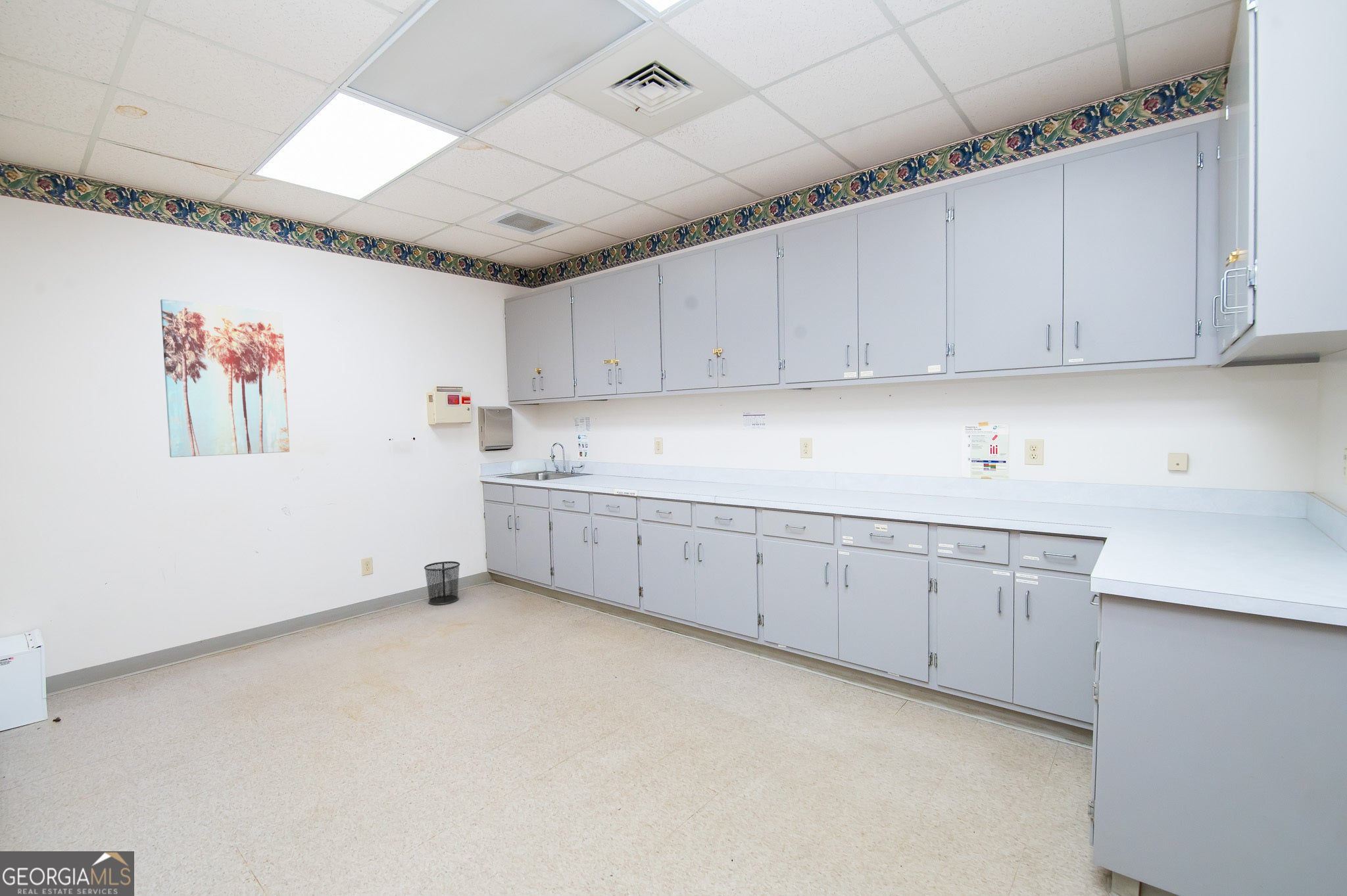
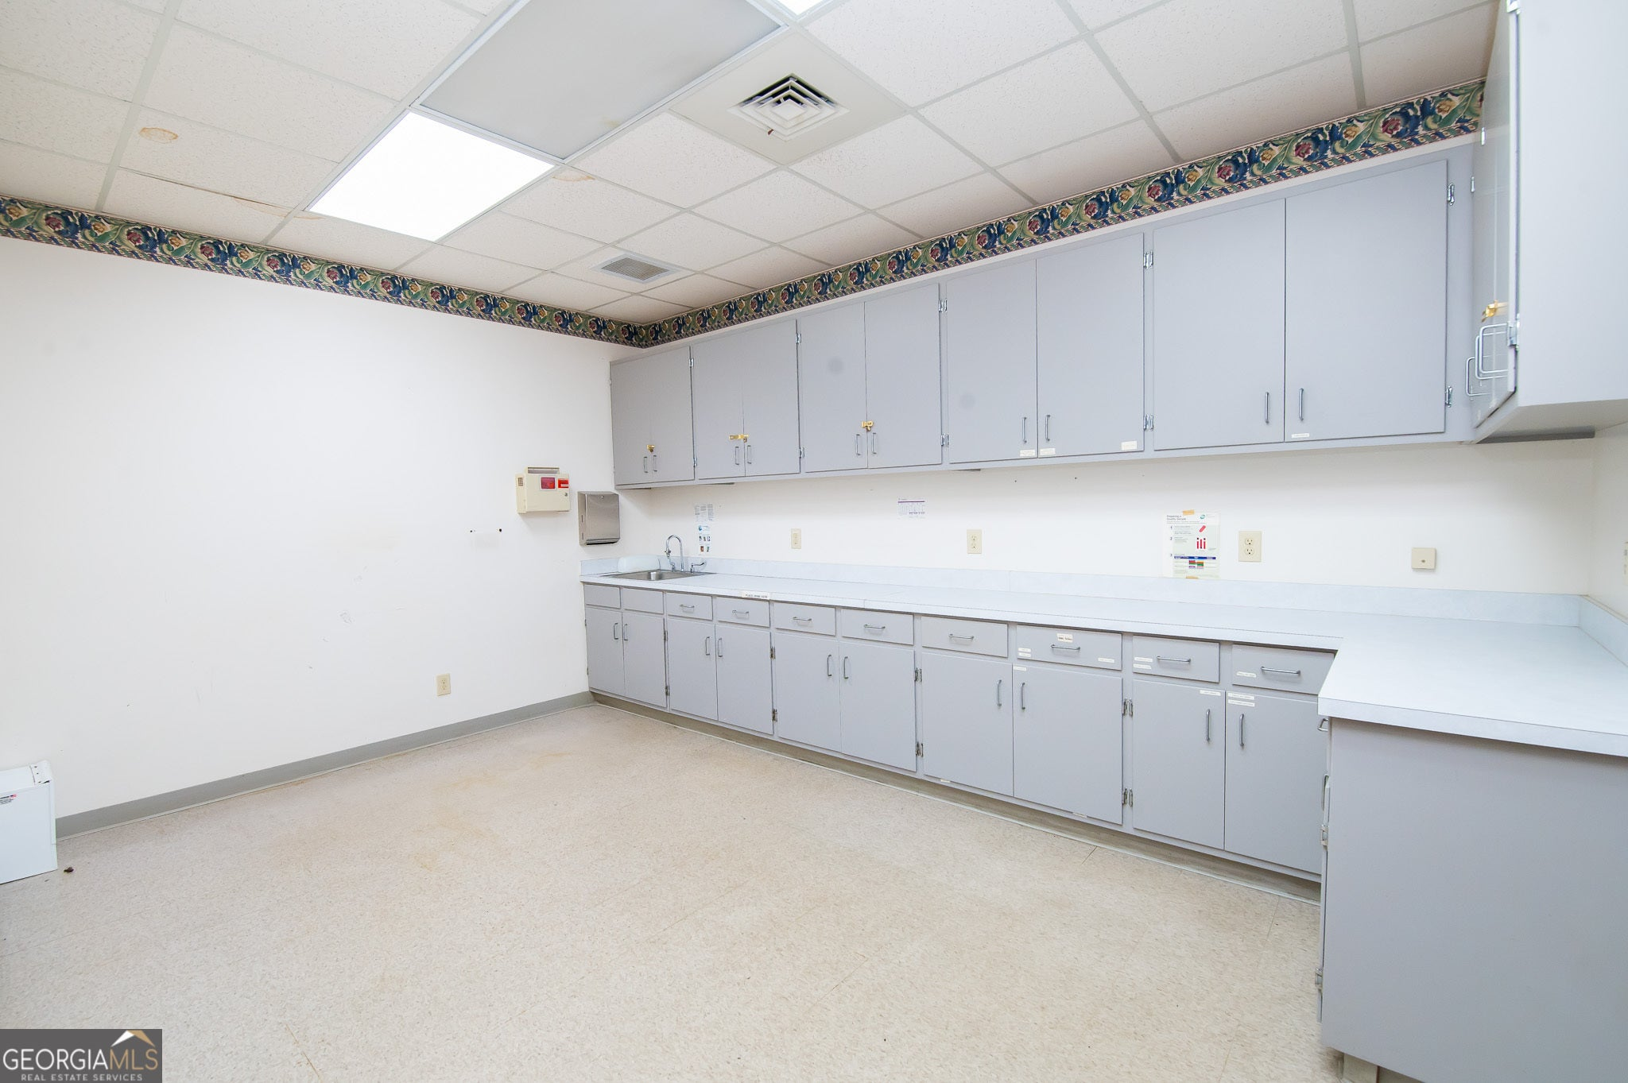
- wall art (229, 381)
- waste bin (443, 582)
